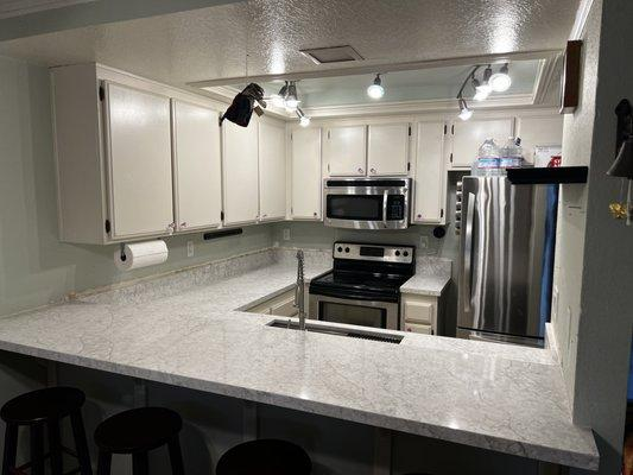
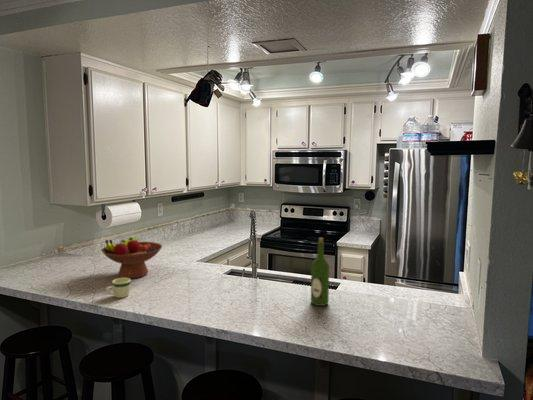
+ fruit bowl (132, 256)
+ wine bottle (320, 270)
+ mug (118, 289)
